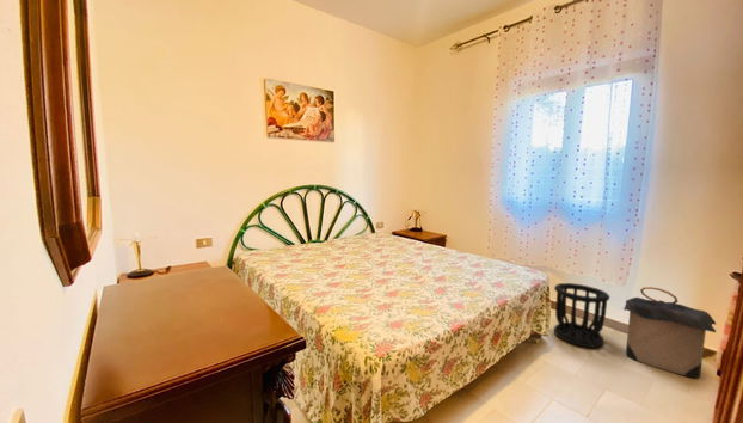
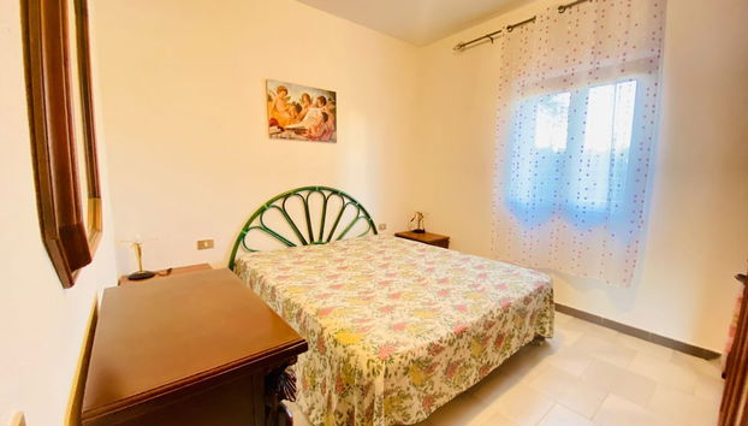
- wastebasket (575, 313)
- laundry hamper (665, 325)
